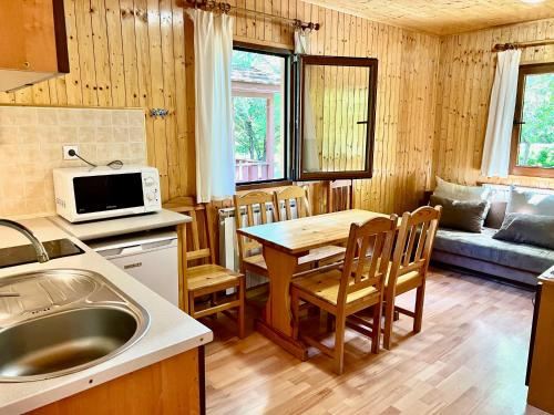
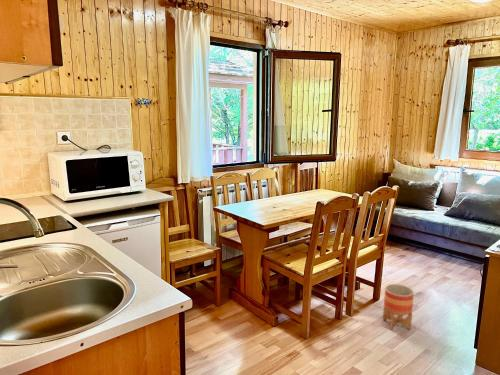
+ planter (397, 307)
